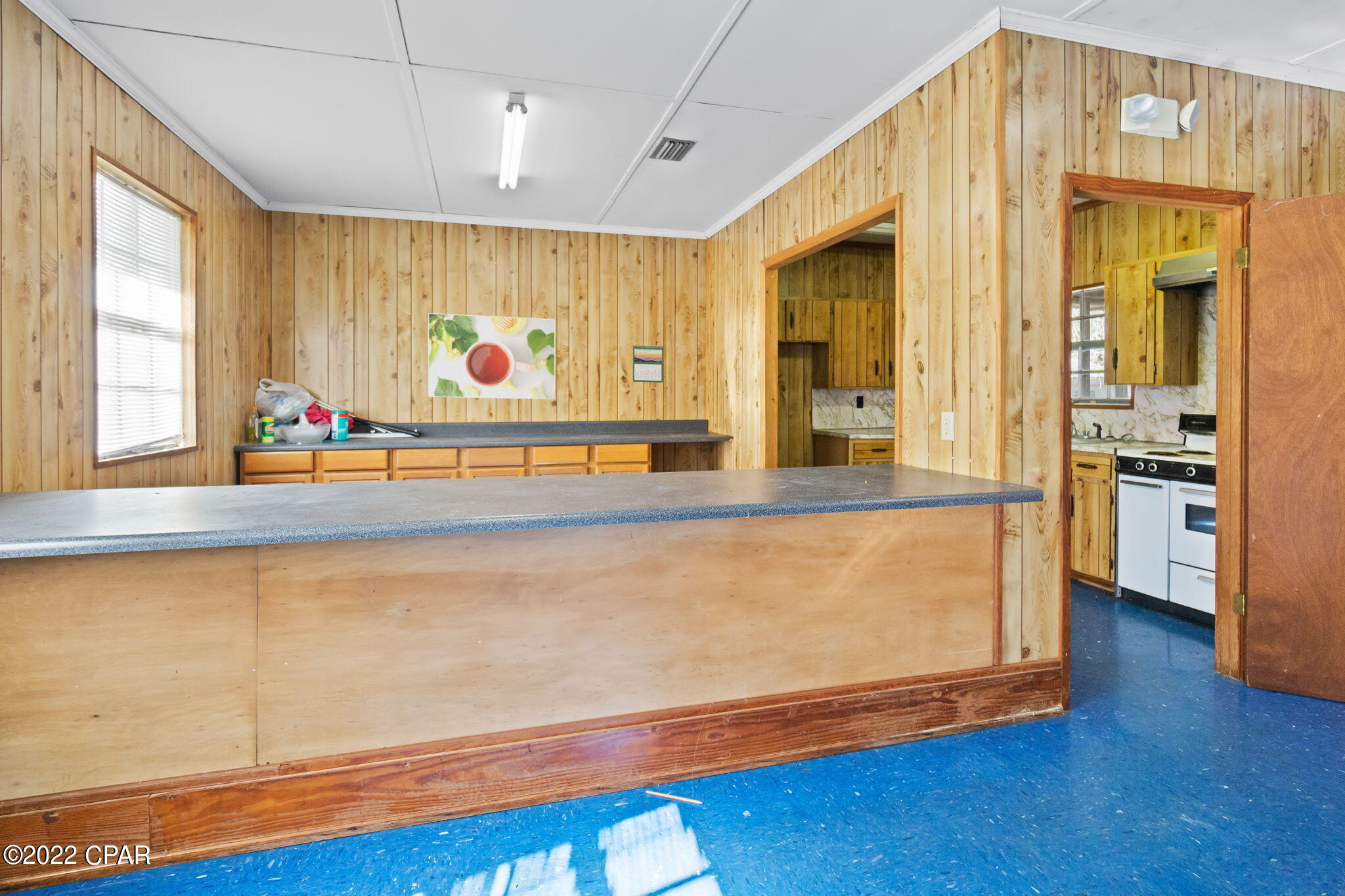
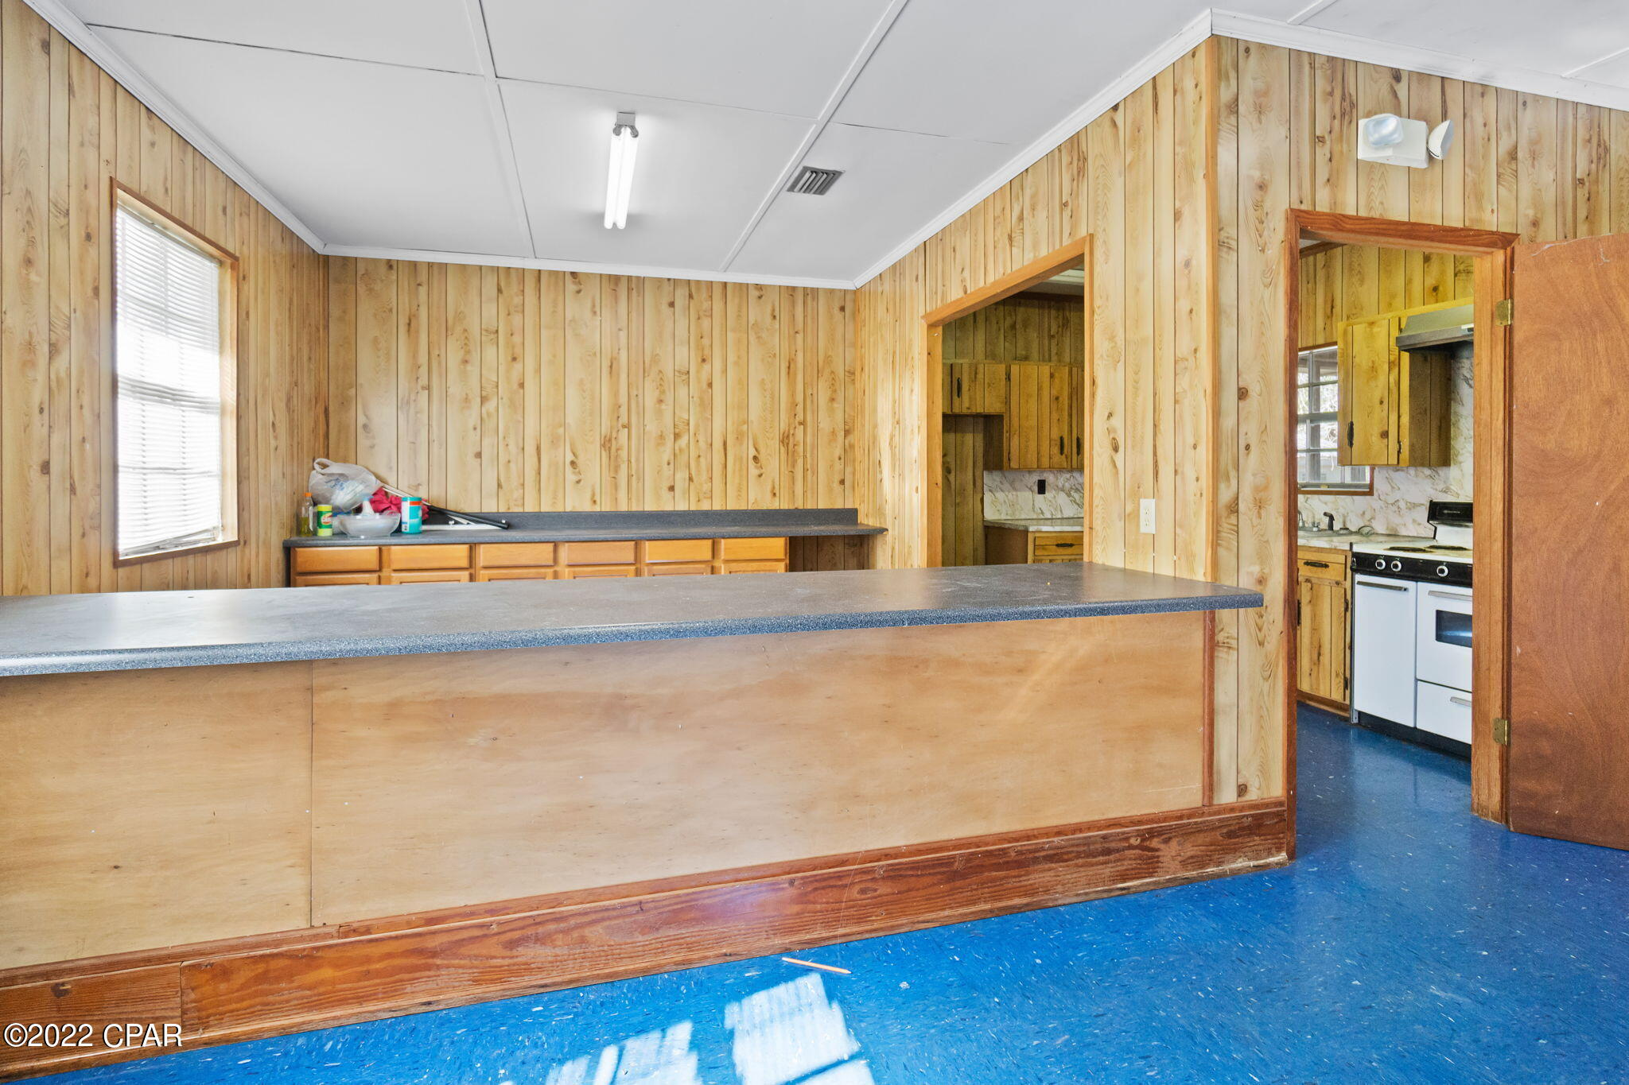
- calendar (648, 363)
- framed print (493, 357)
